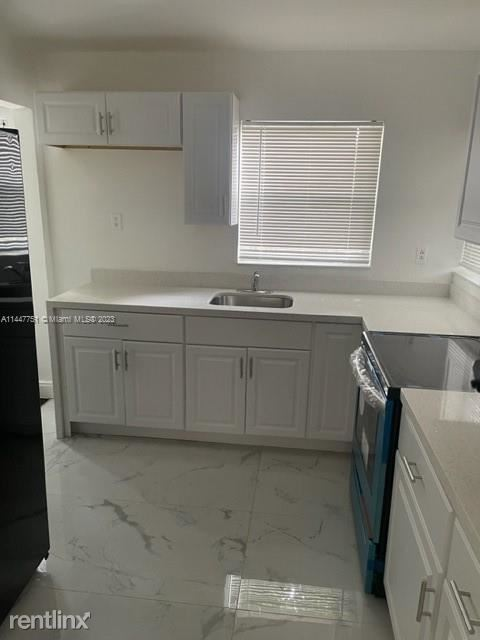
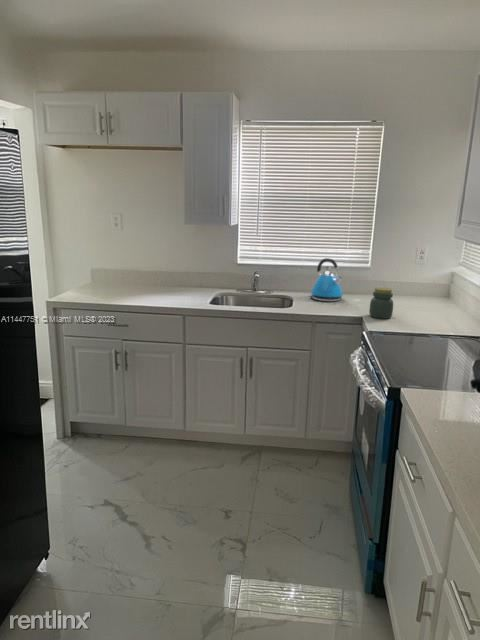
+ kettle (326, 278)
+ jar (381, 302)
